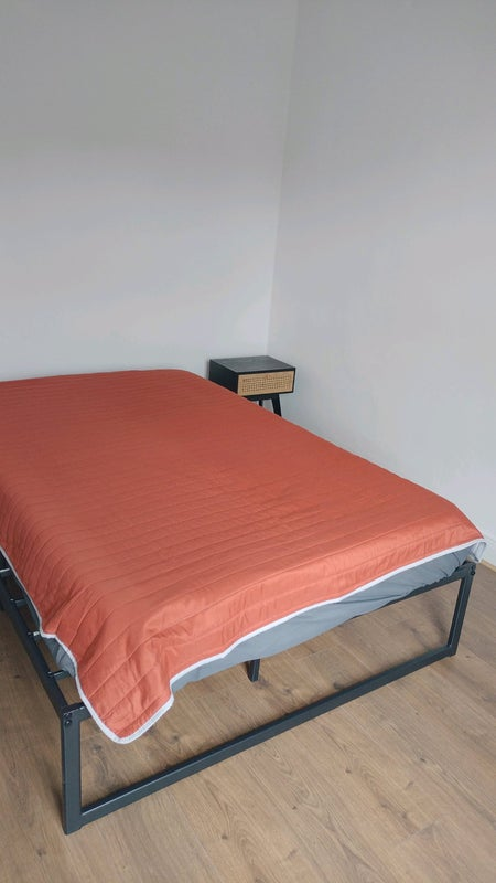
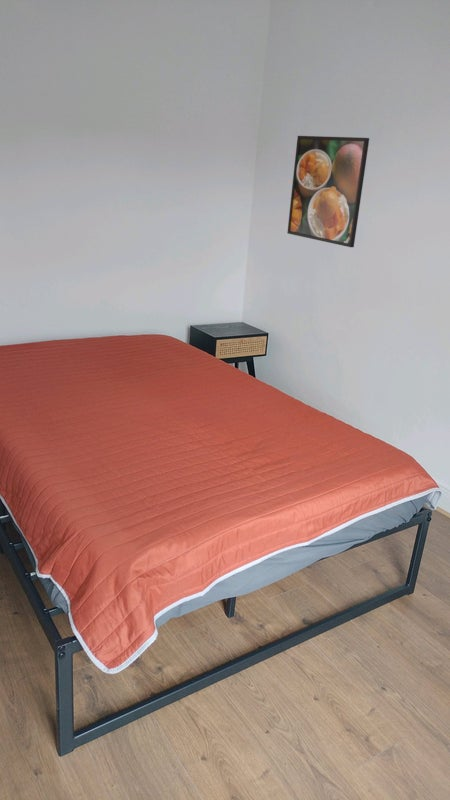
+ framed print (324, 189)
